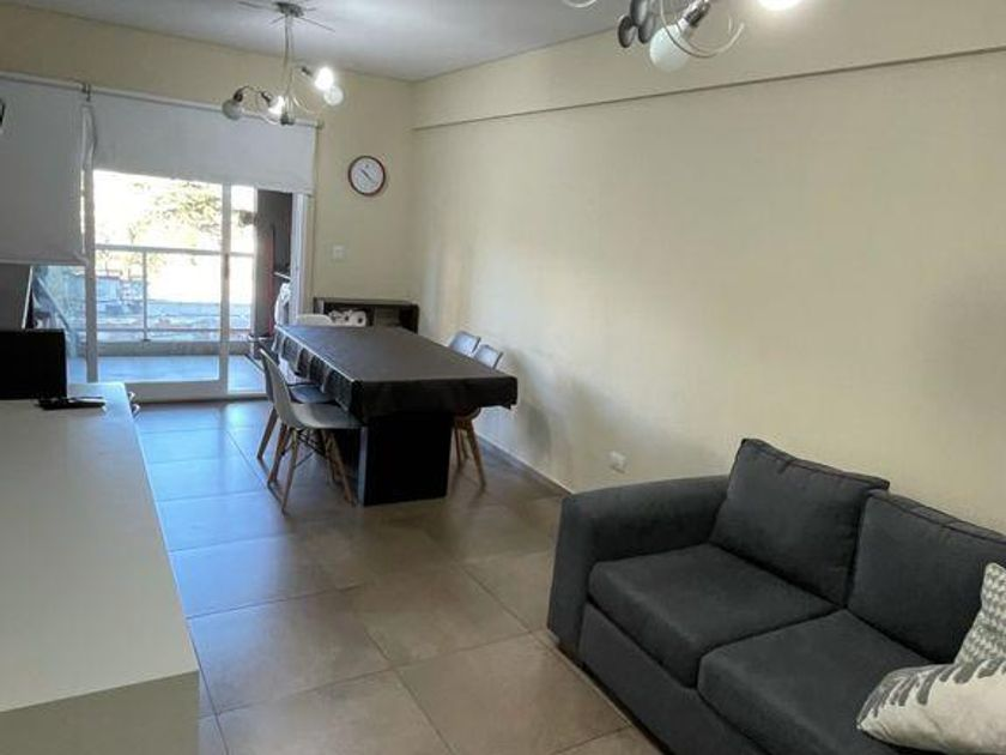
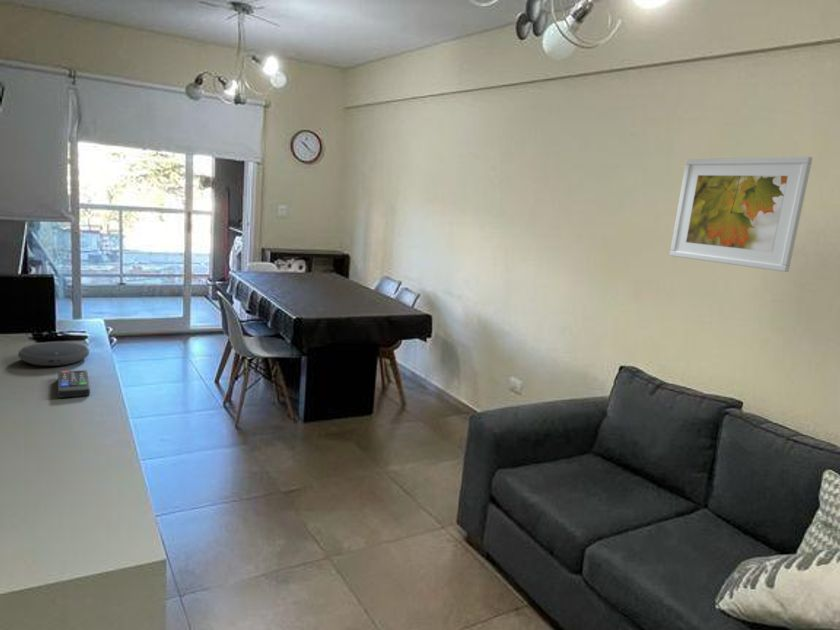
+ speaker (54, 352)
+ remote control (73, 382)
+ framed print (733, 211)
